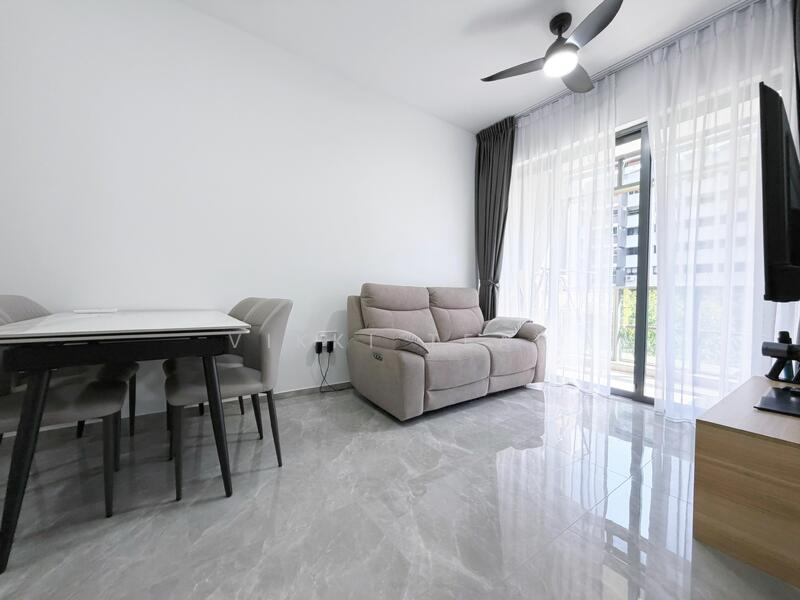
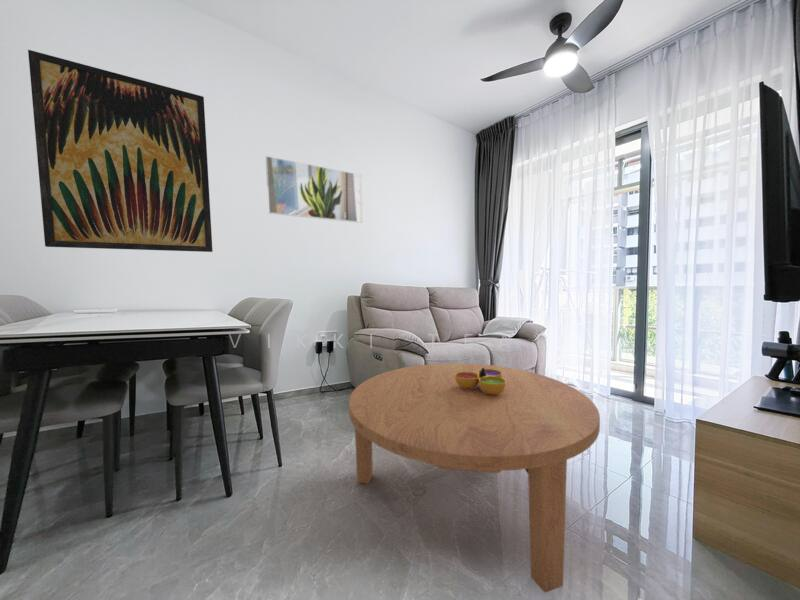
+ wall art (132, 164)
+ coffee table (464, 441)
+ decorative bowl (478, 376)
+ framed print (318, 192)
